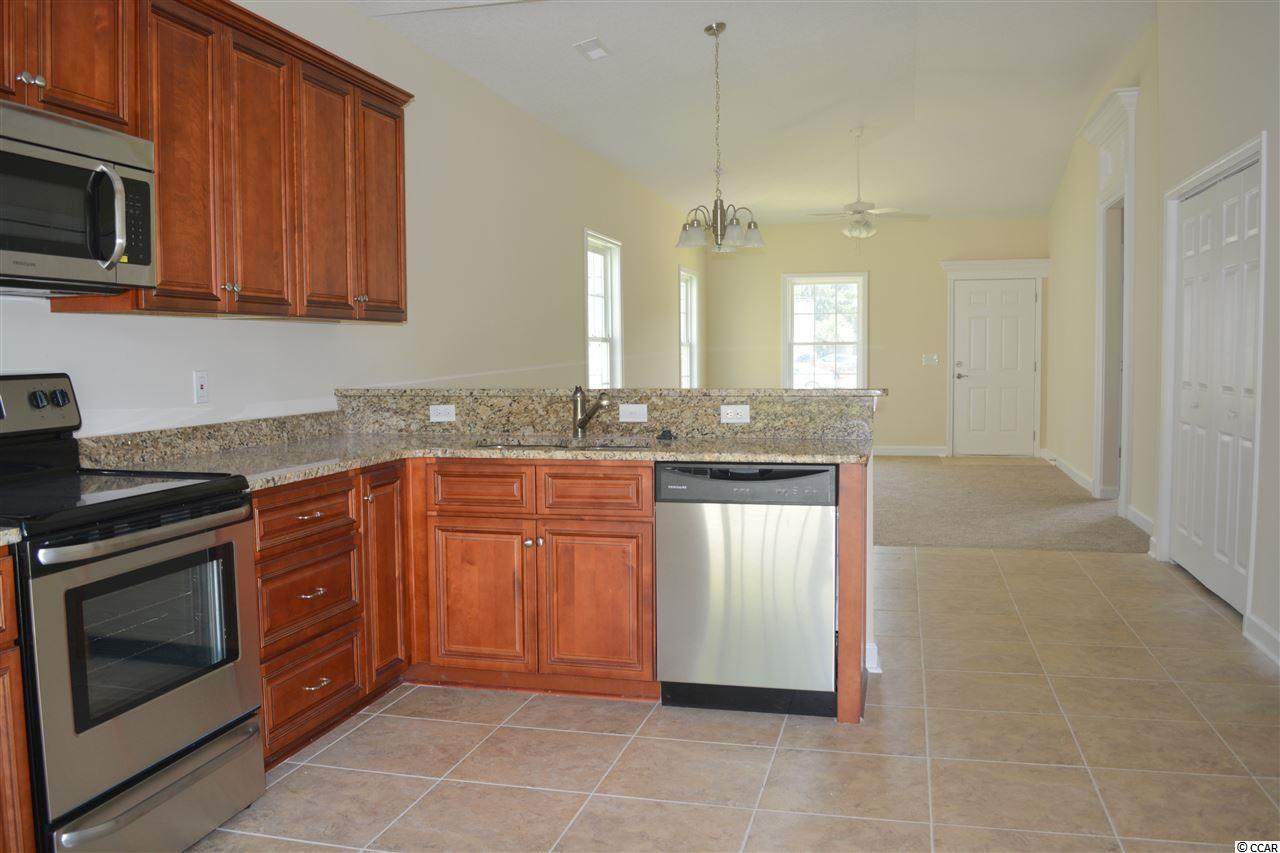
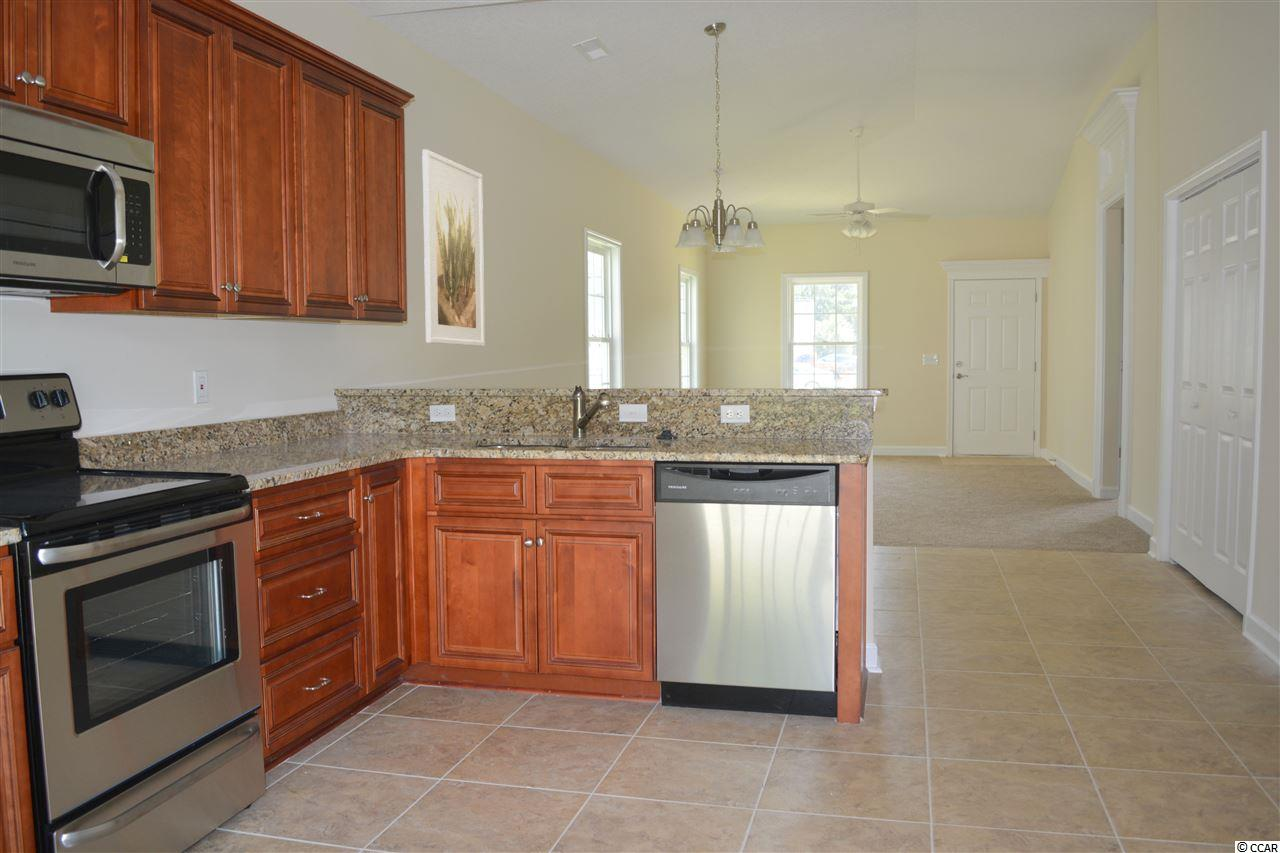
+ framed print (455, 254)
